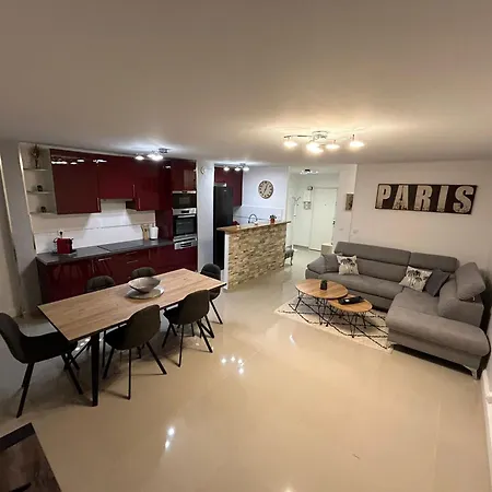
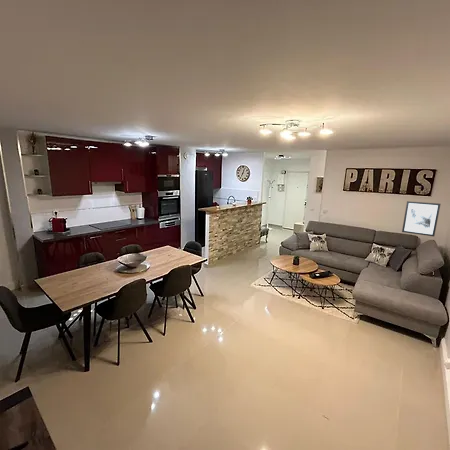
+ wall art (420, 218)
